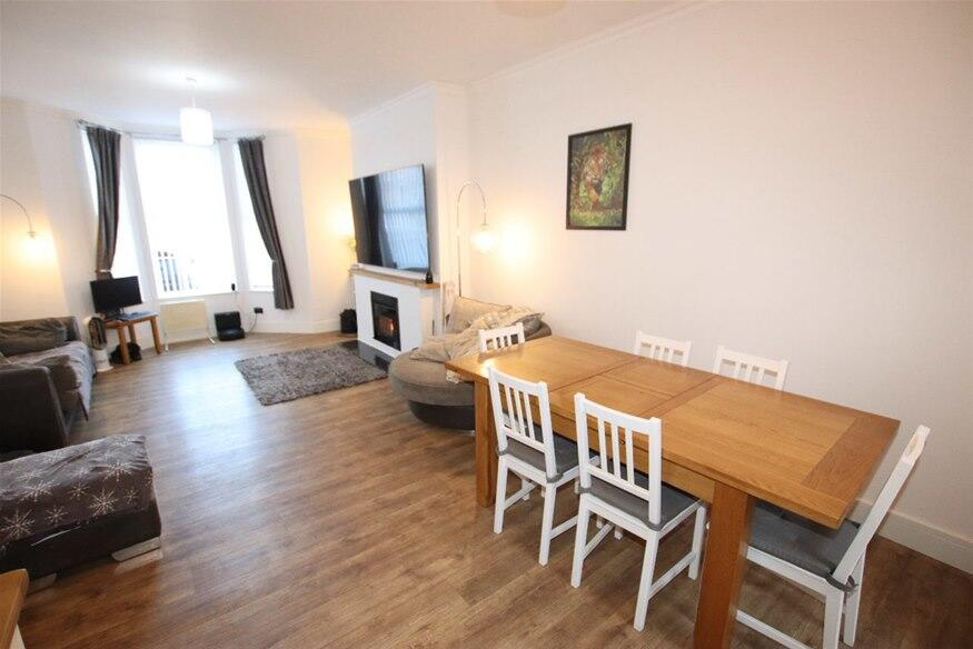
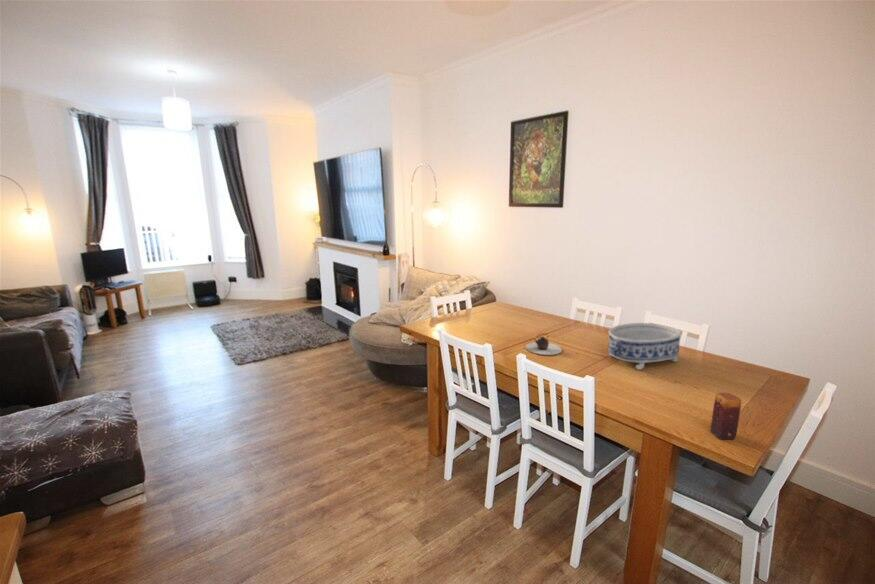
+ teapot (543, 340)
+ candle (725, 415)
+ decorative bowl (642, 344)
